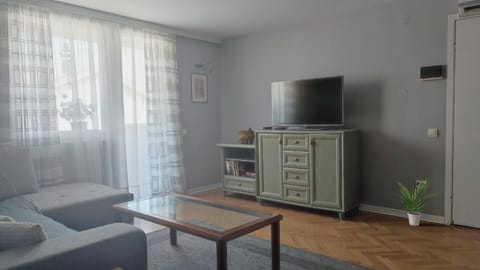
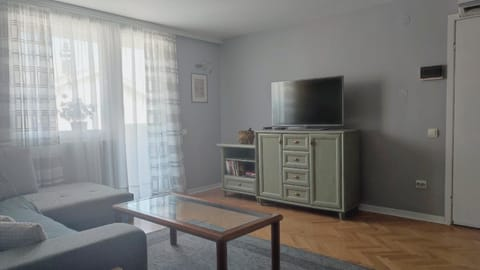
- potted plant (413, 202)
